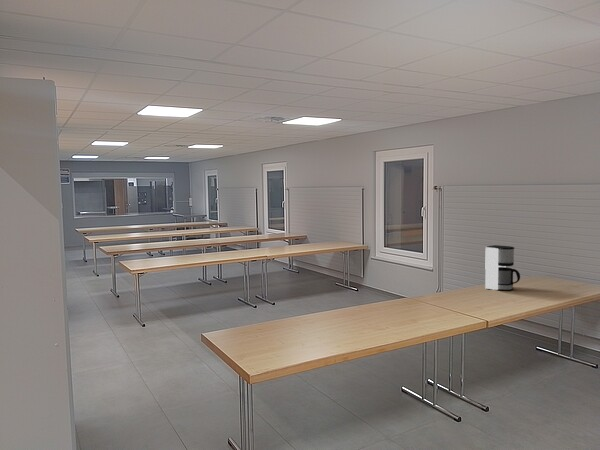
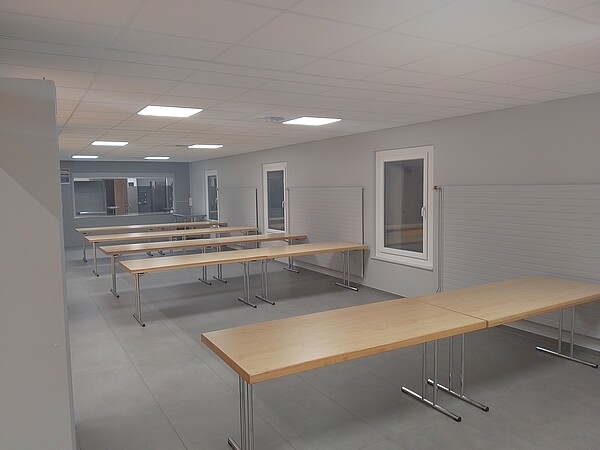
- coffee maker (503, 267)
